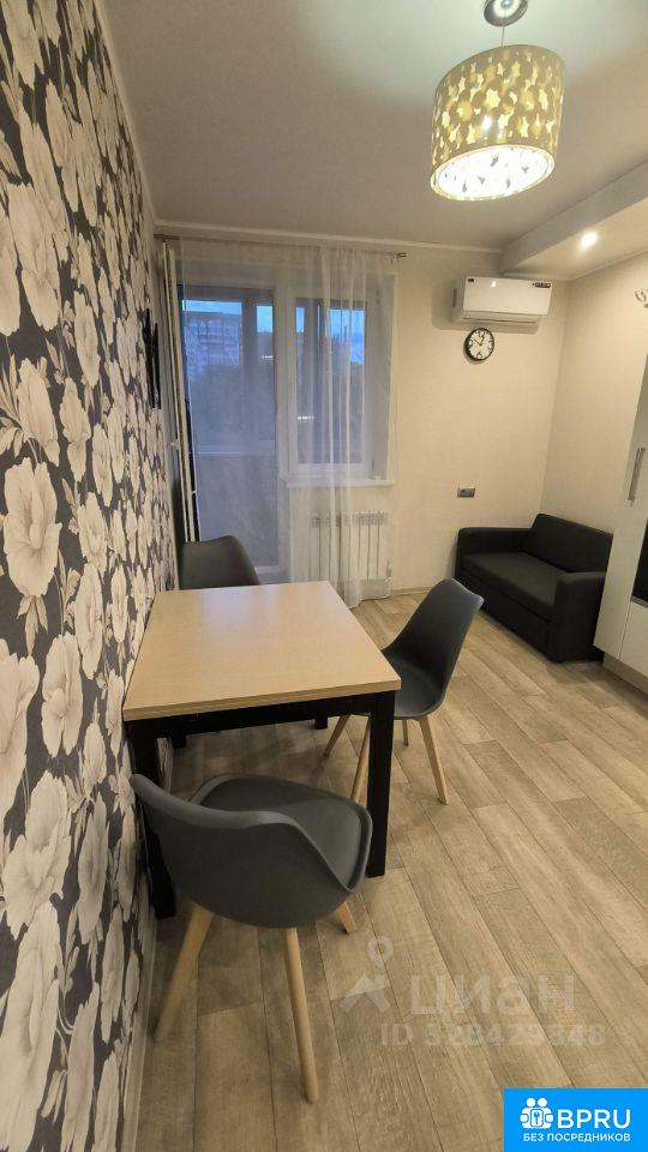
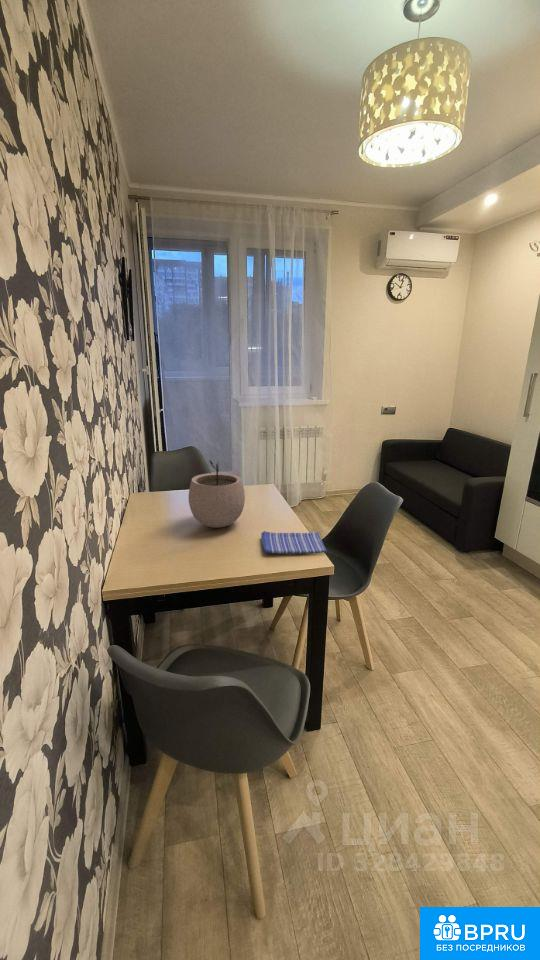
+ plant pot (216, 491)
+ dish towel (292, 541)
